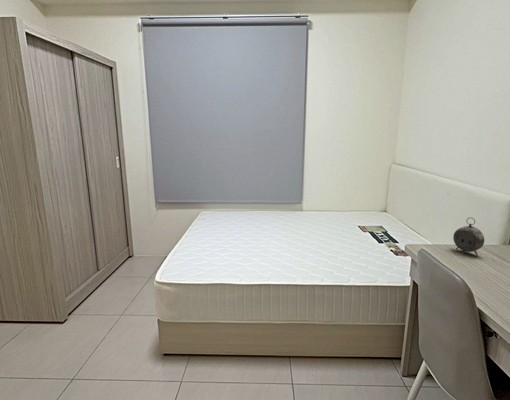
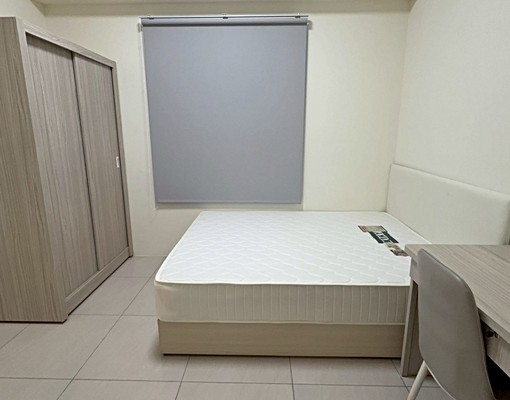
- alarm clock (468, 235)
